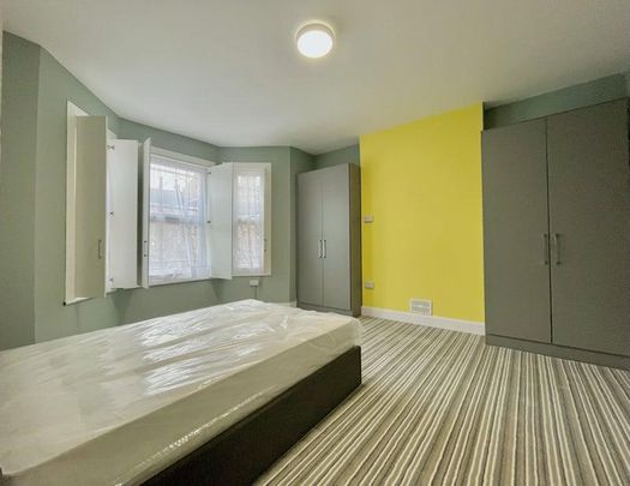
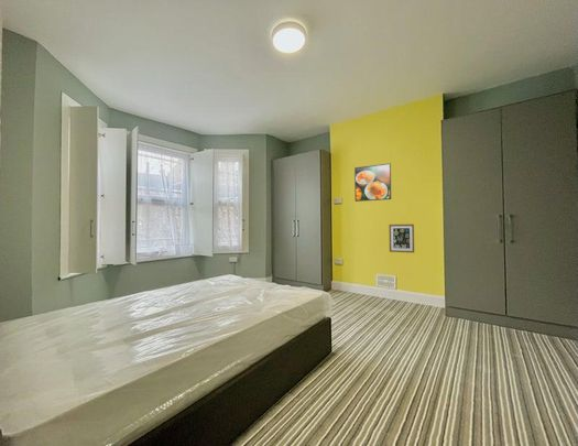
+ wall art (401, 238)
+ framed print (372, 183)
